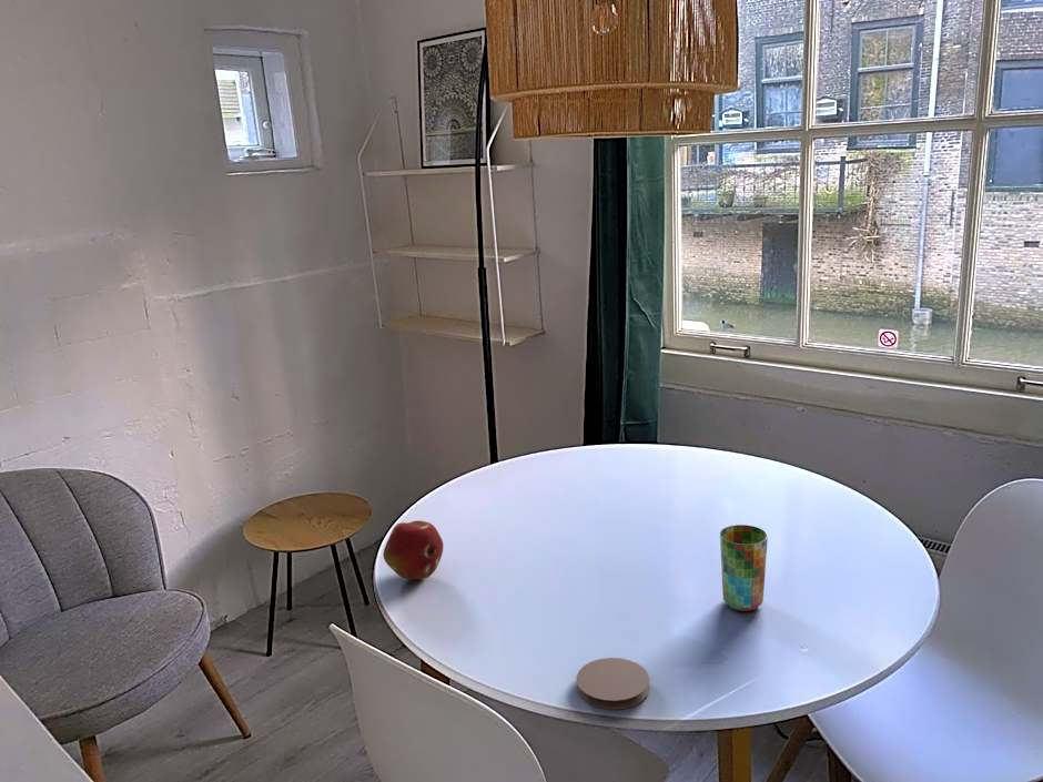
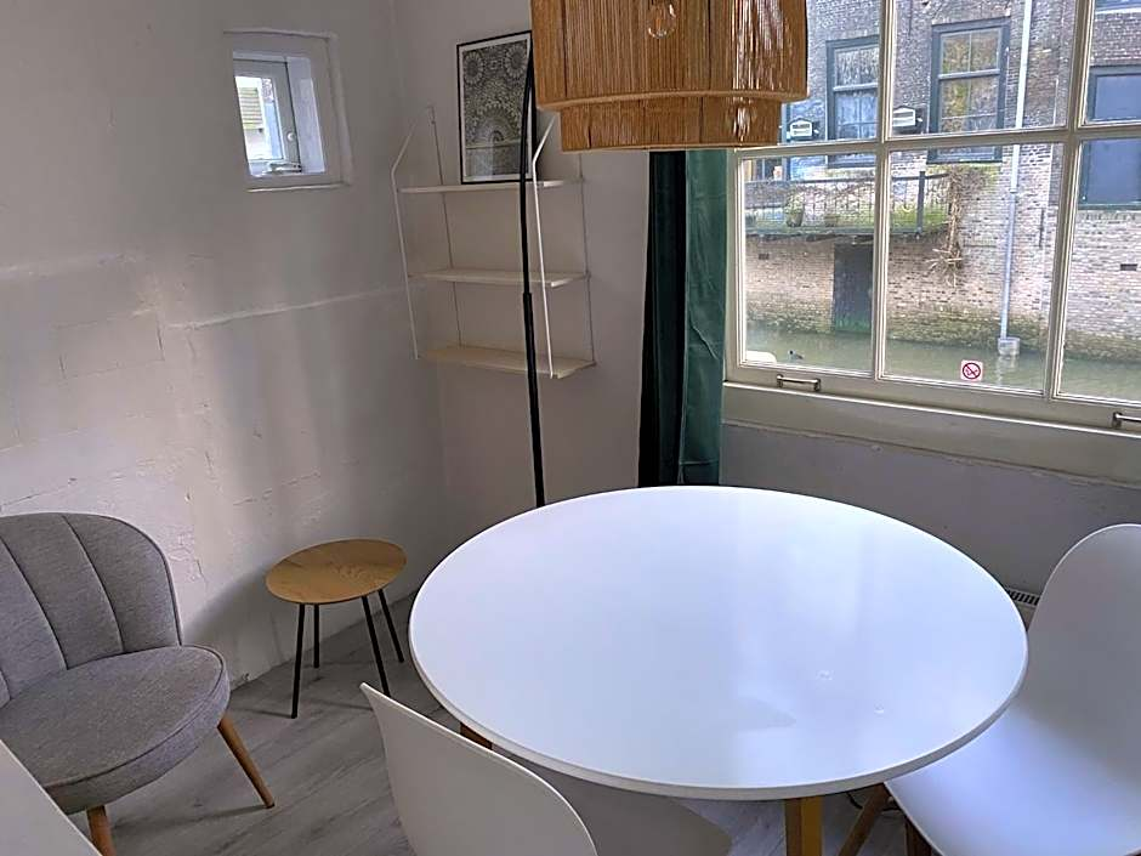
- cup (742, 569)
- fruit (412, 549)
- coaster (612, 682)
